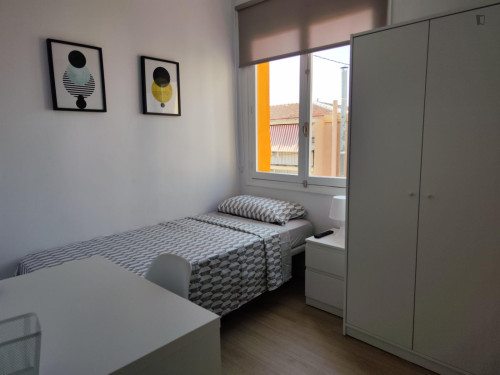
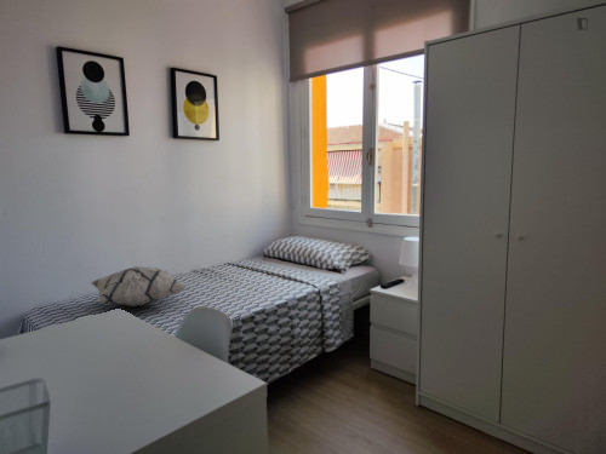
+ decorative pillow (137, 285)
